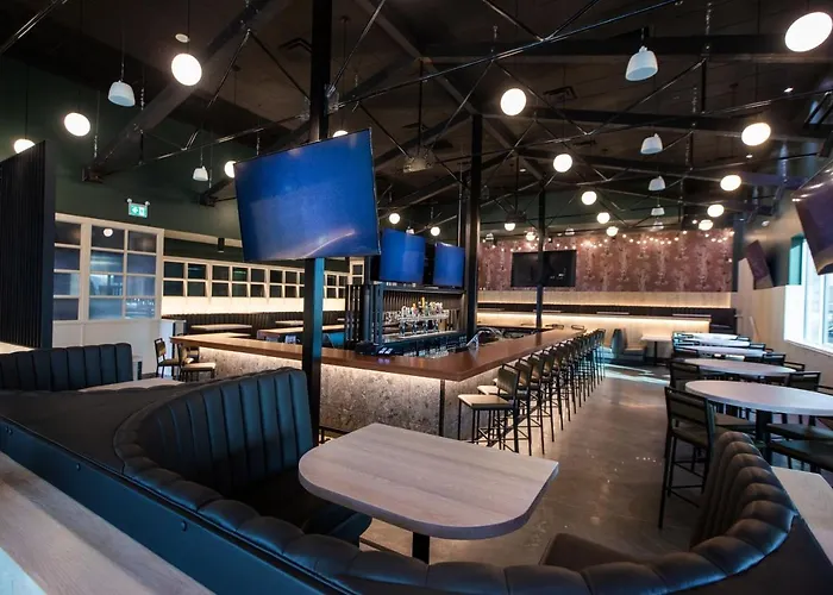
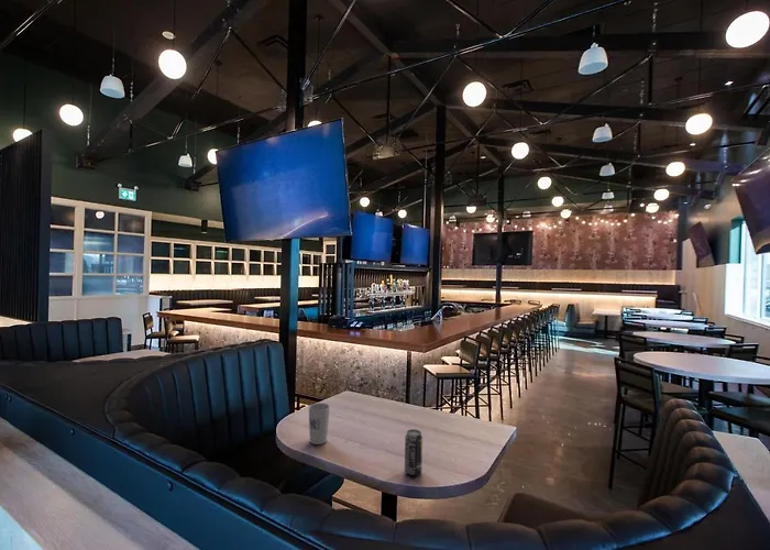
+ beverage can (413, 452)
+ cup (318, 424)
